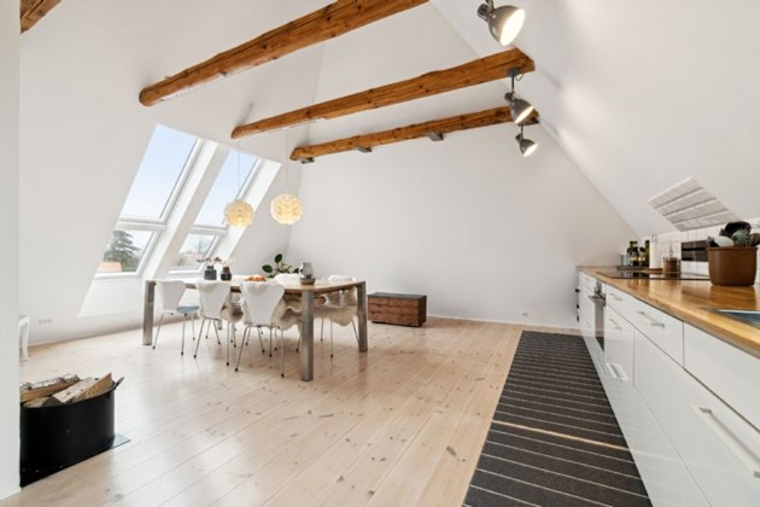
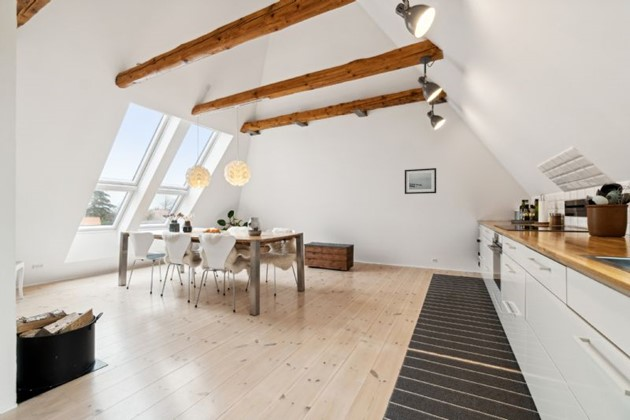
+ wall art (420, 181)
